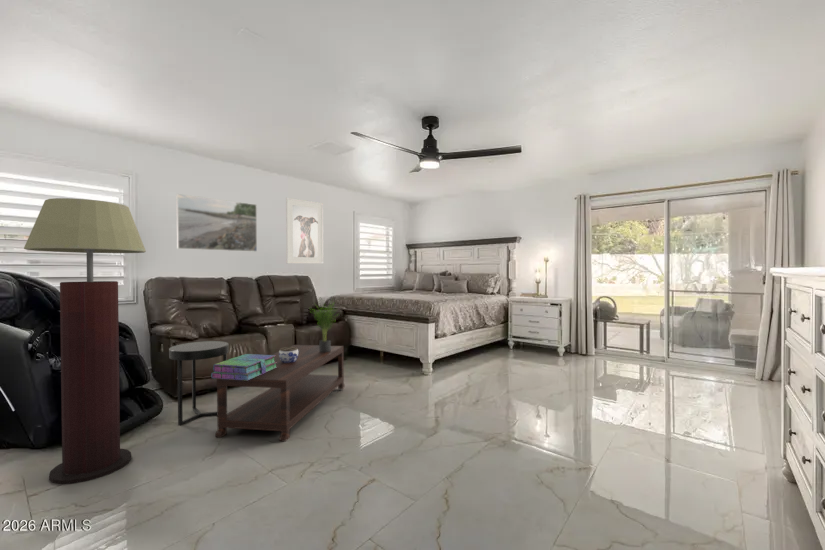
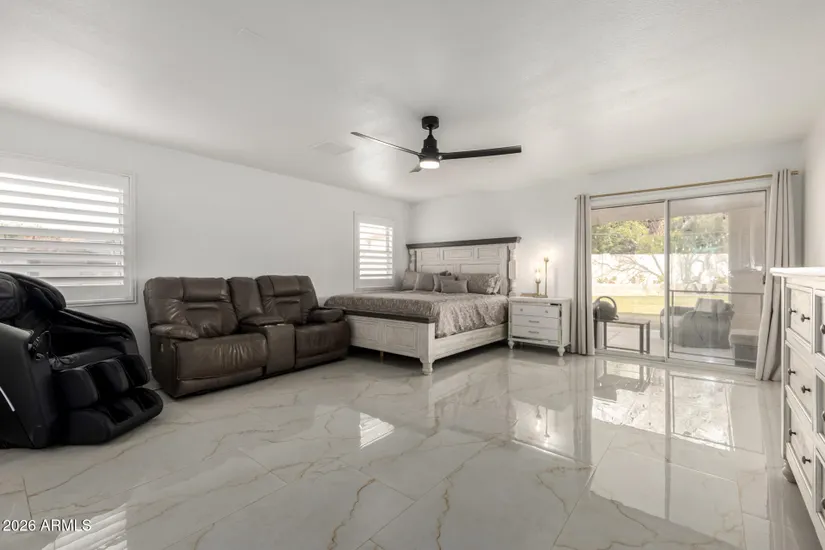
- floor lamp (90, 335)
- coffee table (291, 383)
- potted plant (325, 323)
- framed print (219, 224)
- side table (195, 381)
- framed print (305, 232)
- jar (288, 354)
- stack of books (246, 365)
